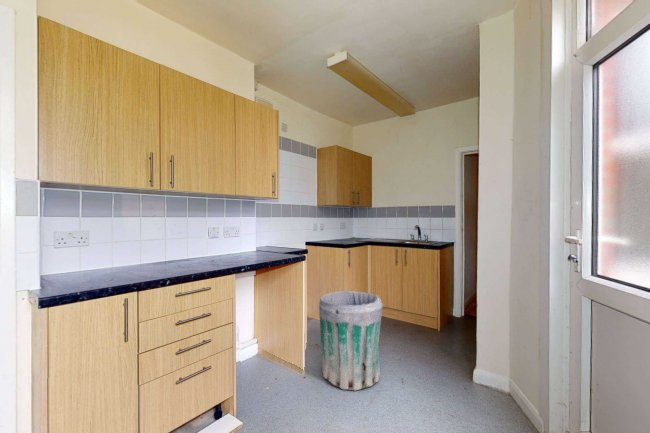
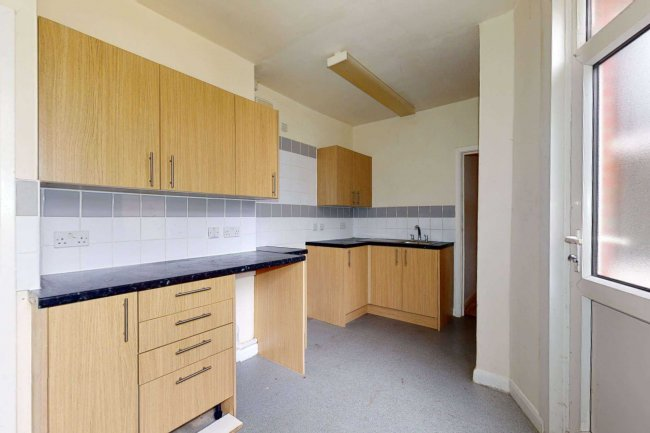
- trash can (350, 334)
